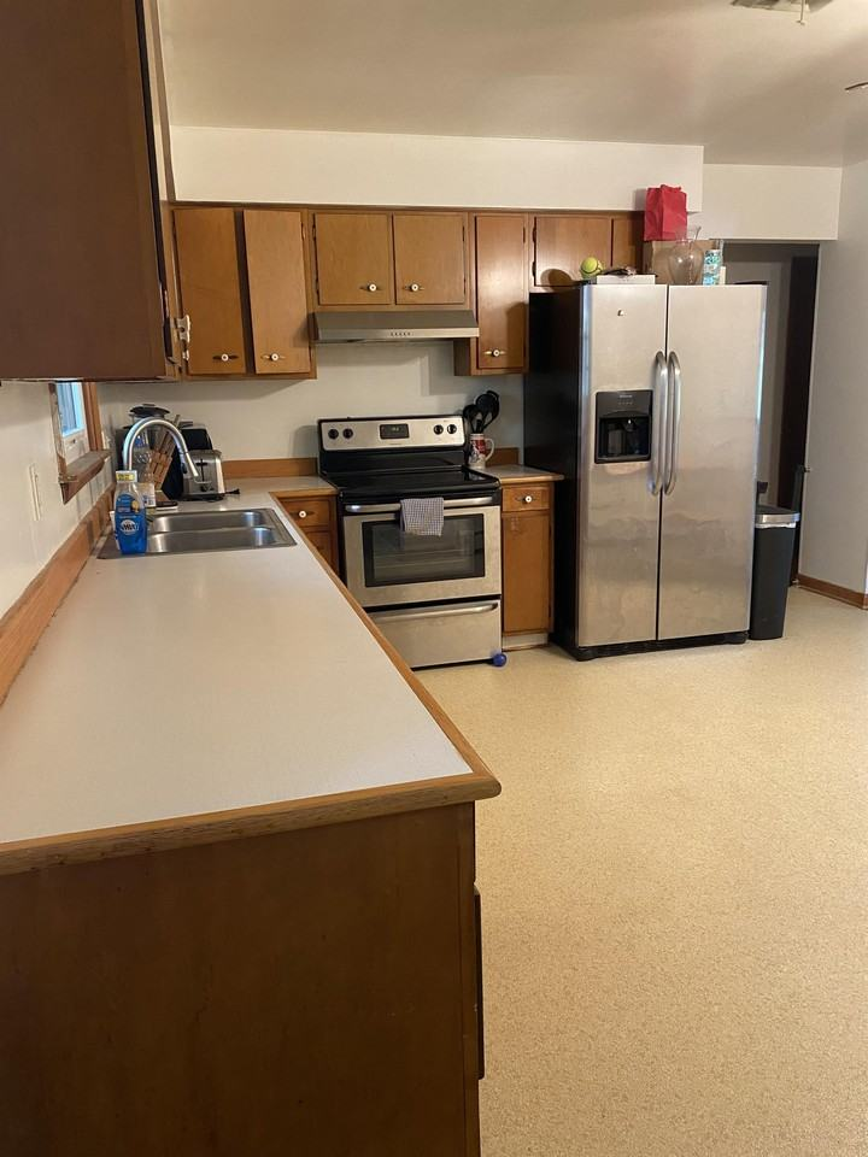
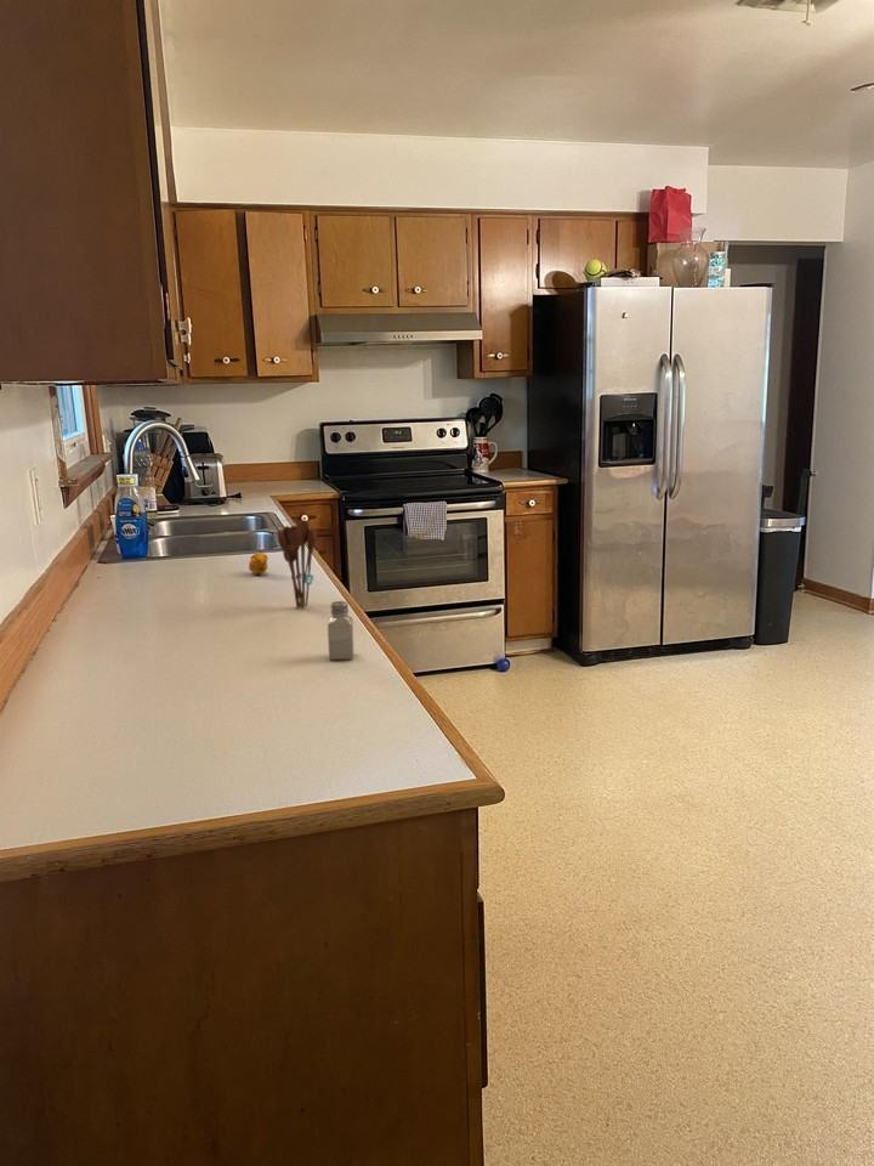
+ saltshaker (340, 629)
+ orange (257, 562)
+ utensil holder (297, 564)
